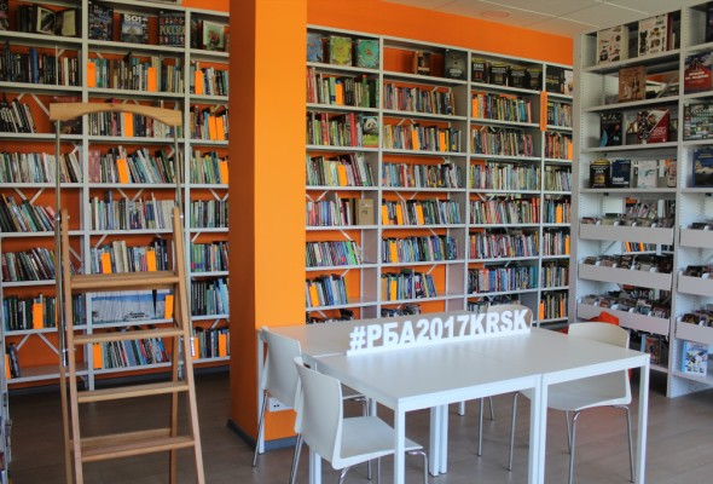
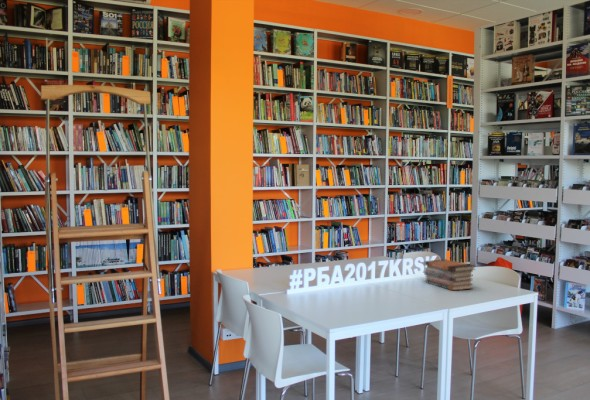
+ book stack (448, 274)
